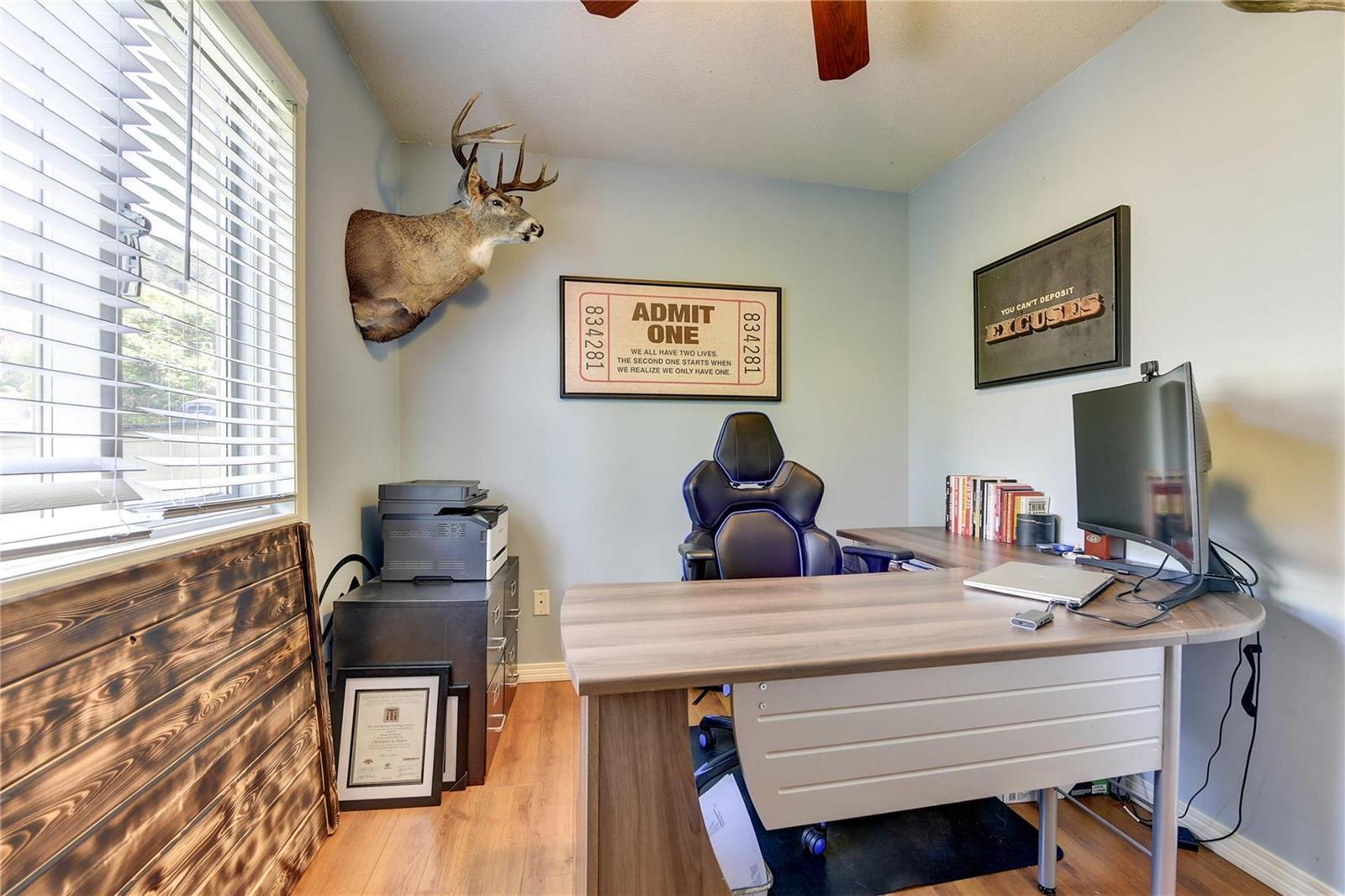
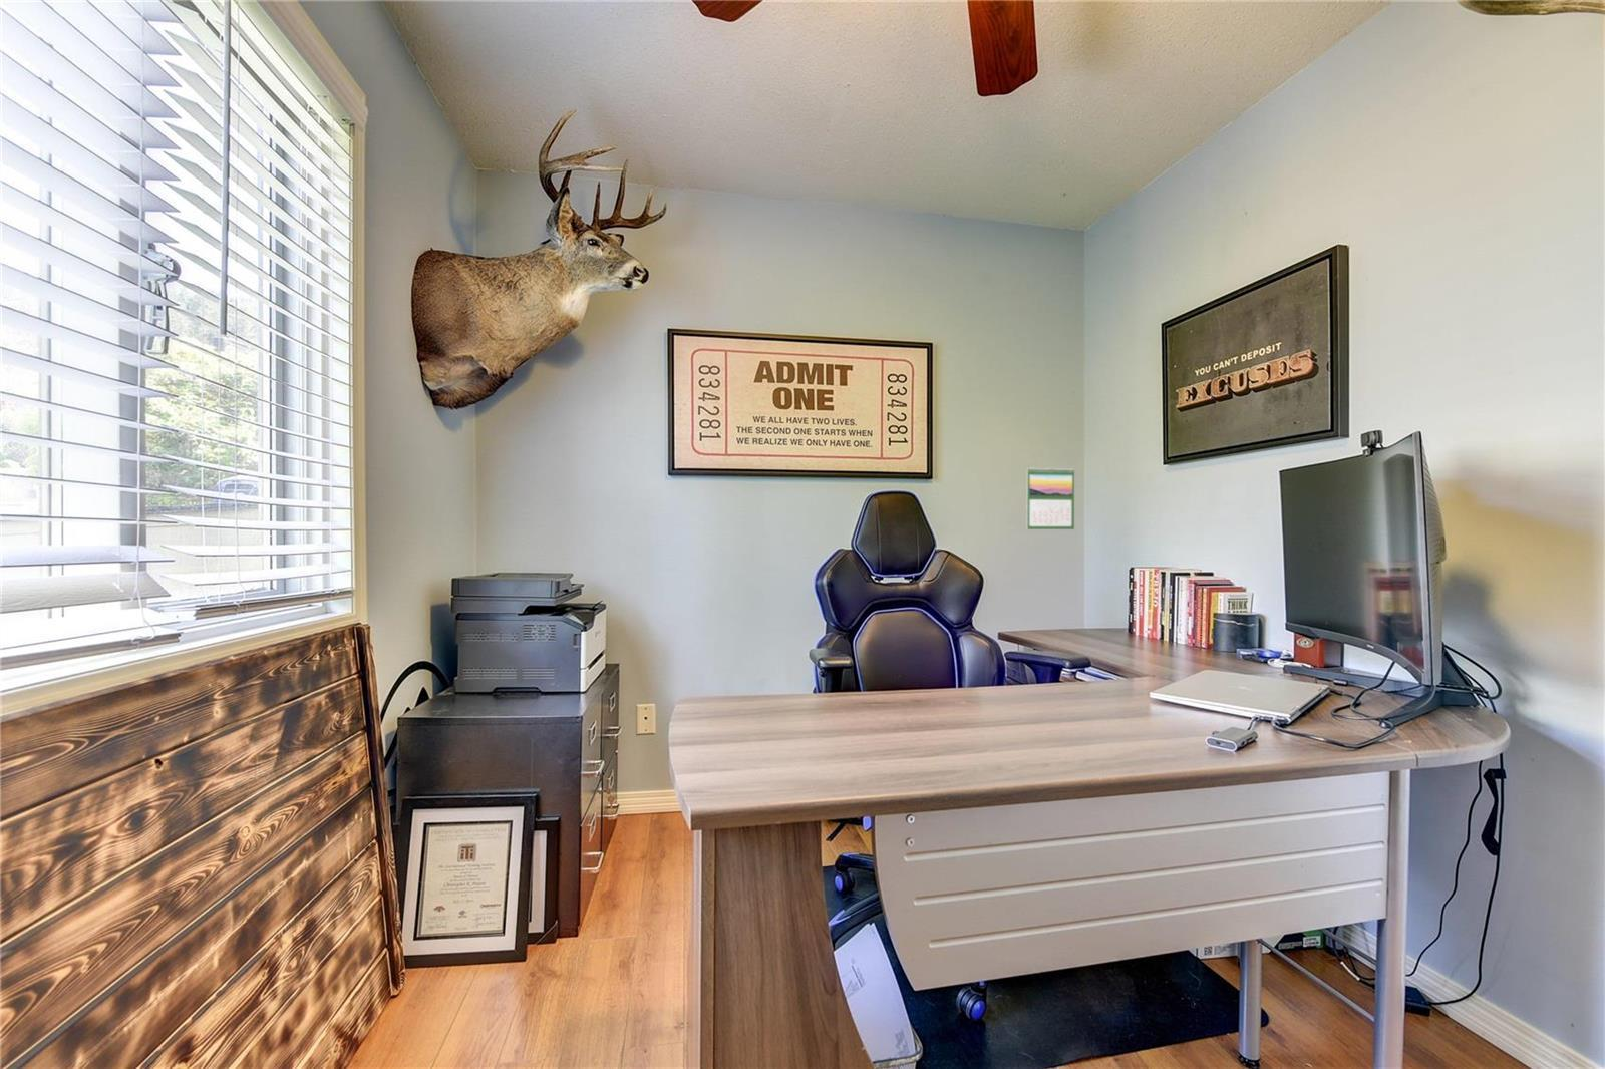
+ calendar (1050, 498)
